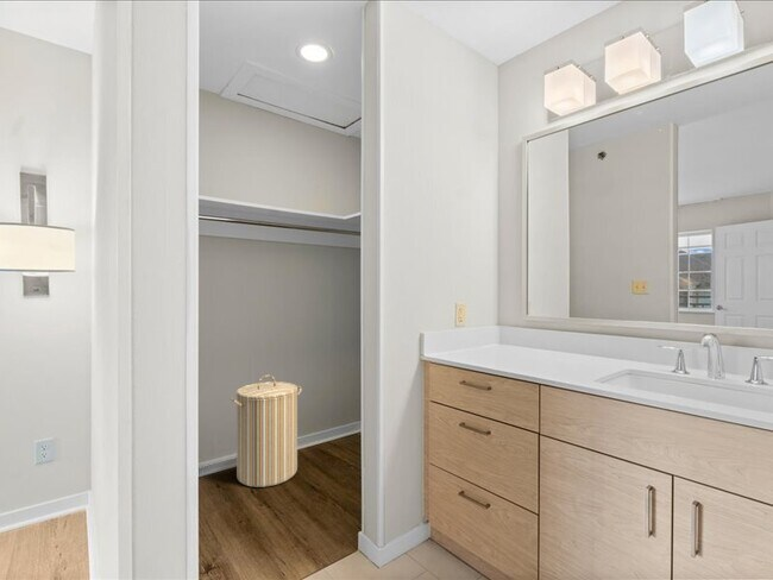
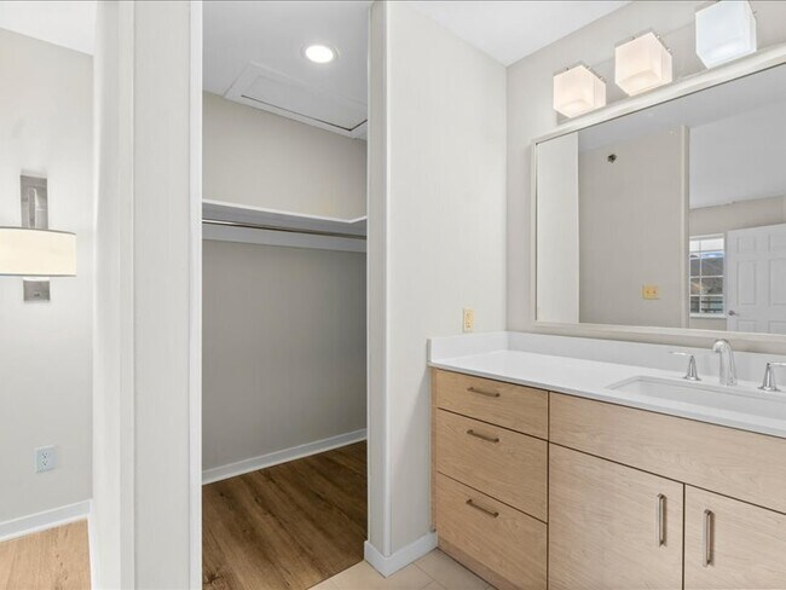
- laundry hamper (268, 423)
